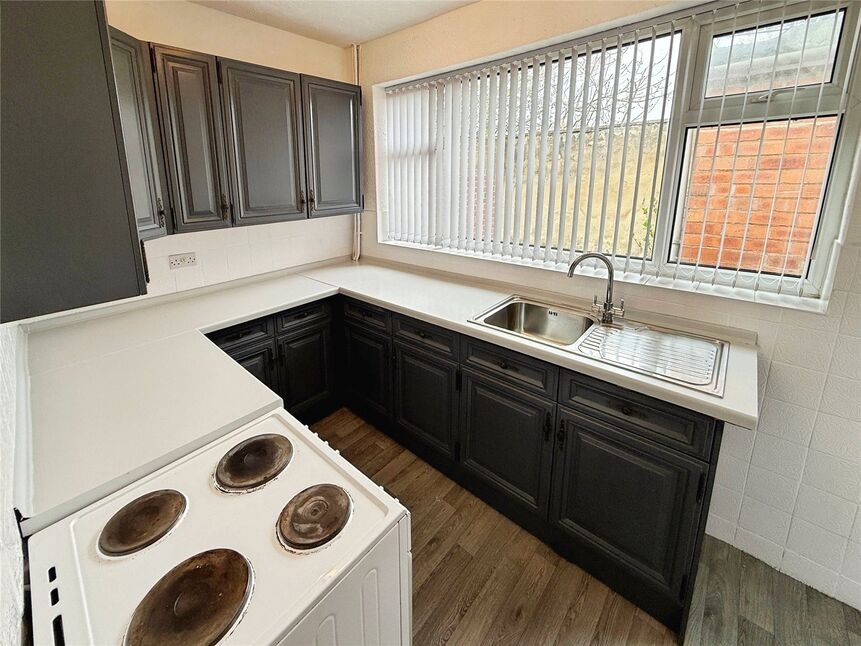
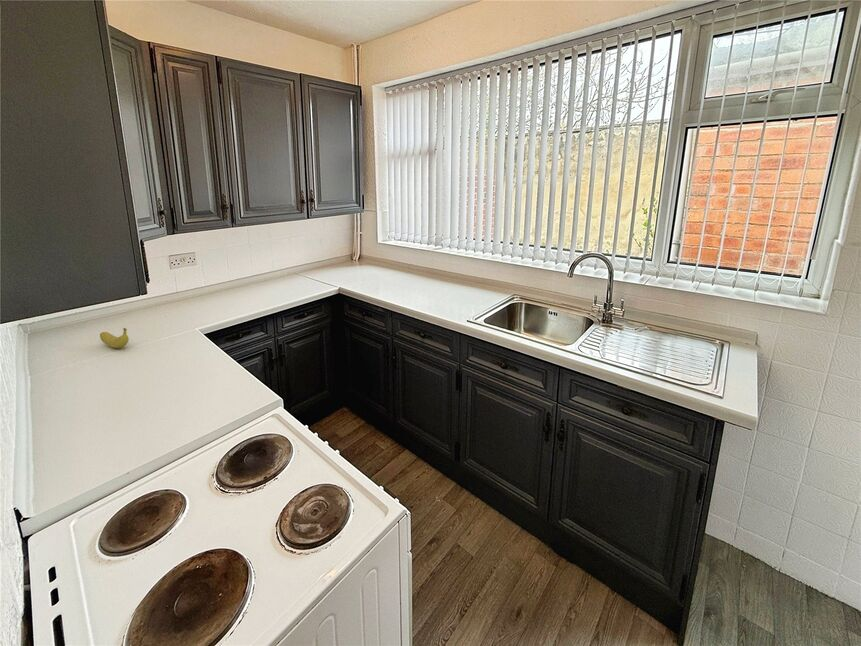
+ fruit (114, 336)
